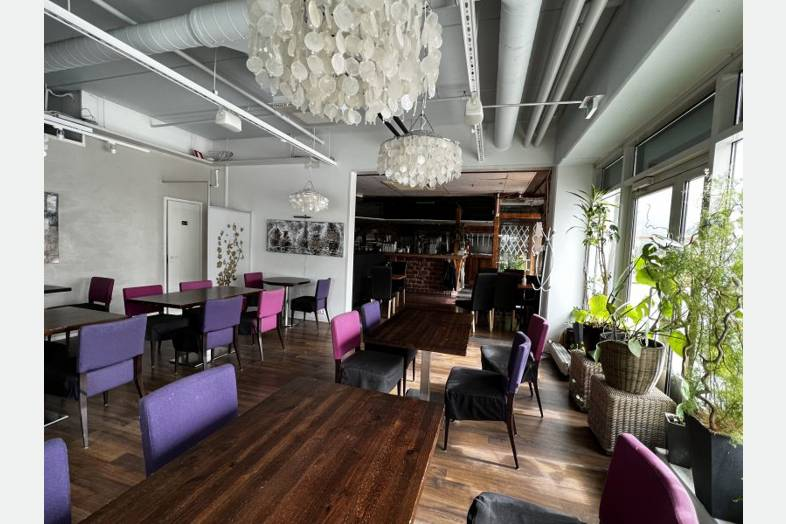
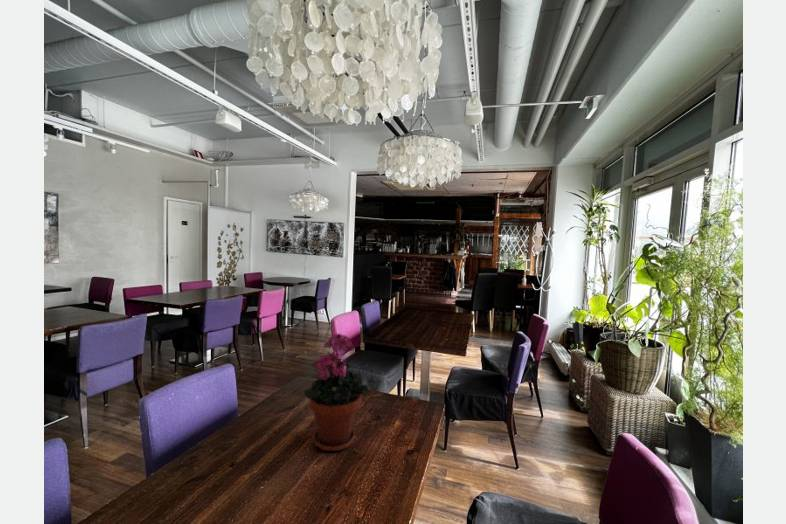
+ potted plant (334, 387)
